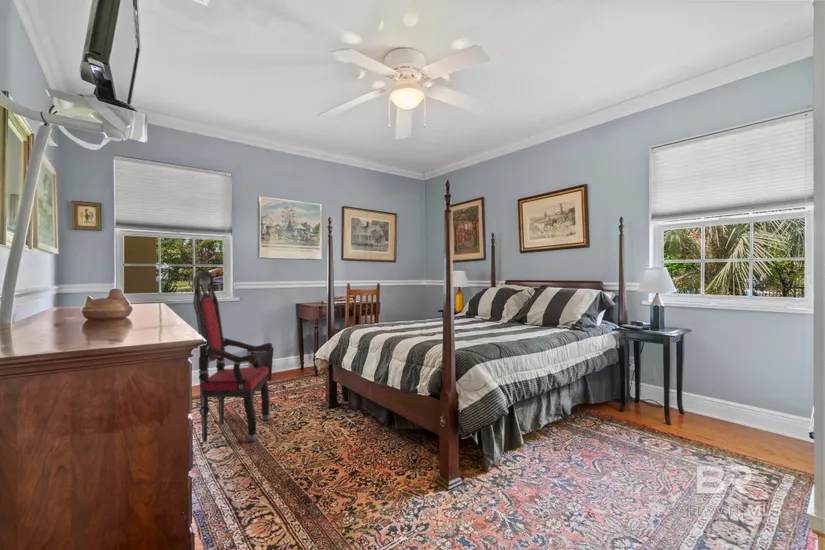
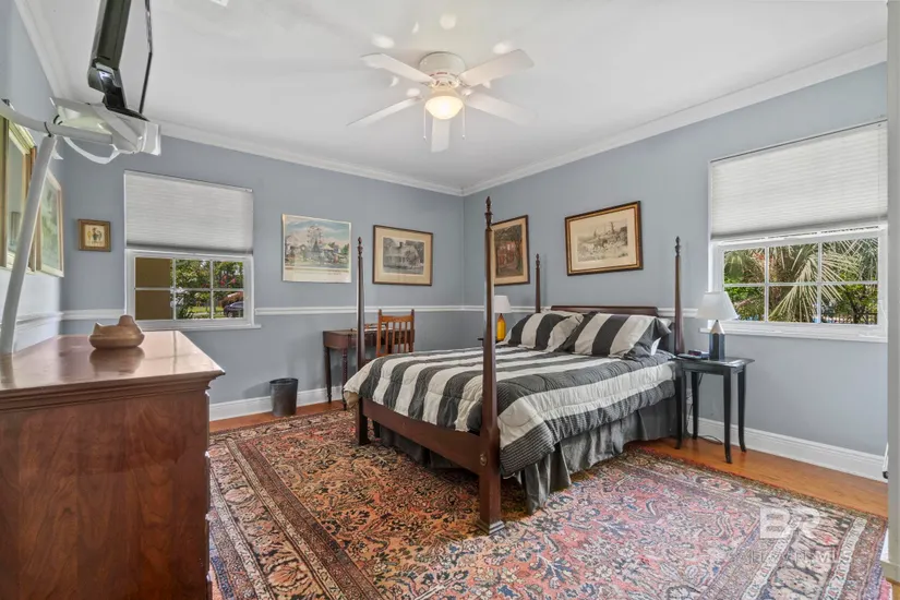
- armchair (240, 347)
